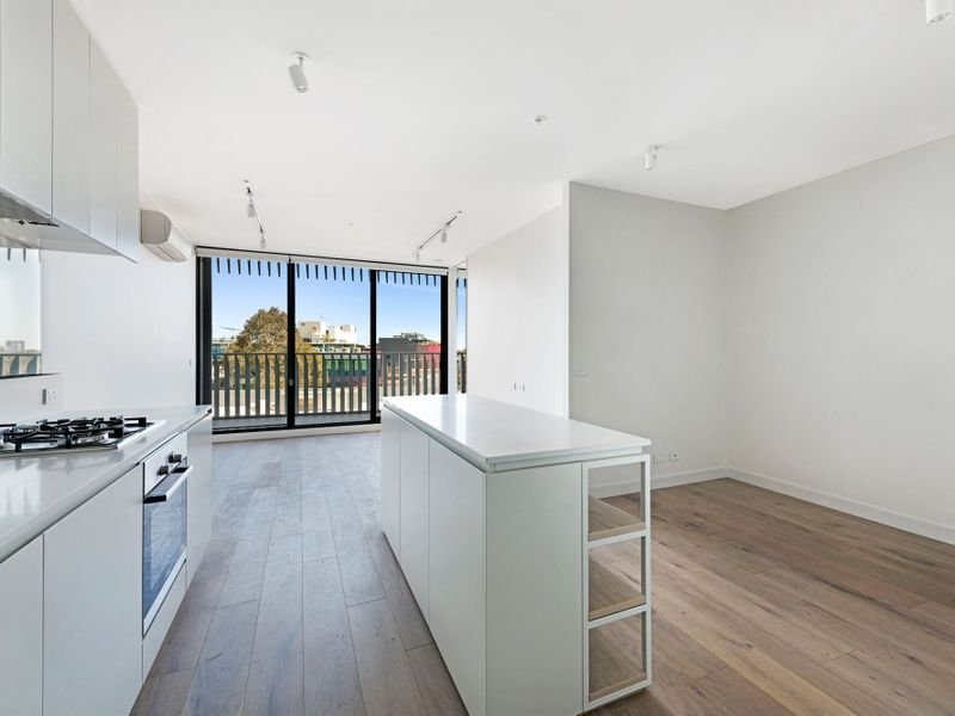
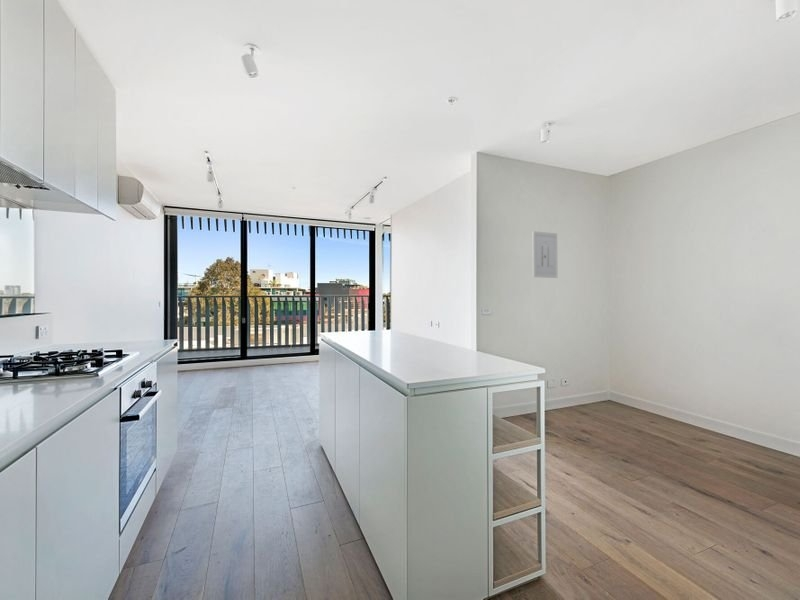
+ wall art (545, 255)
